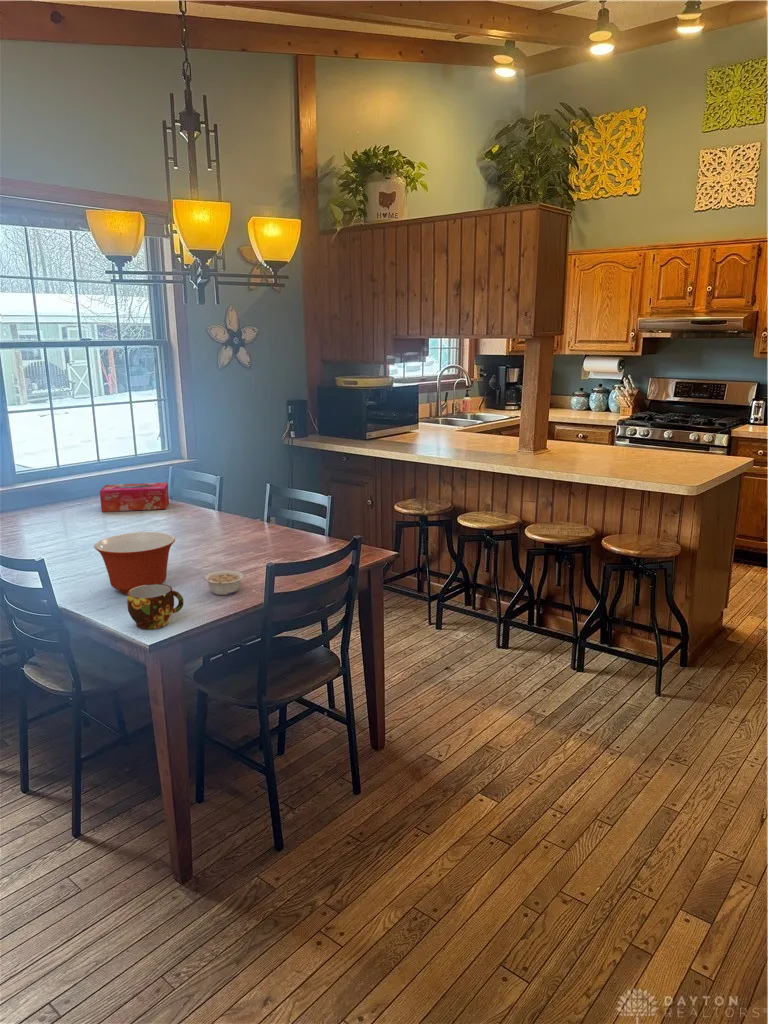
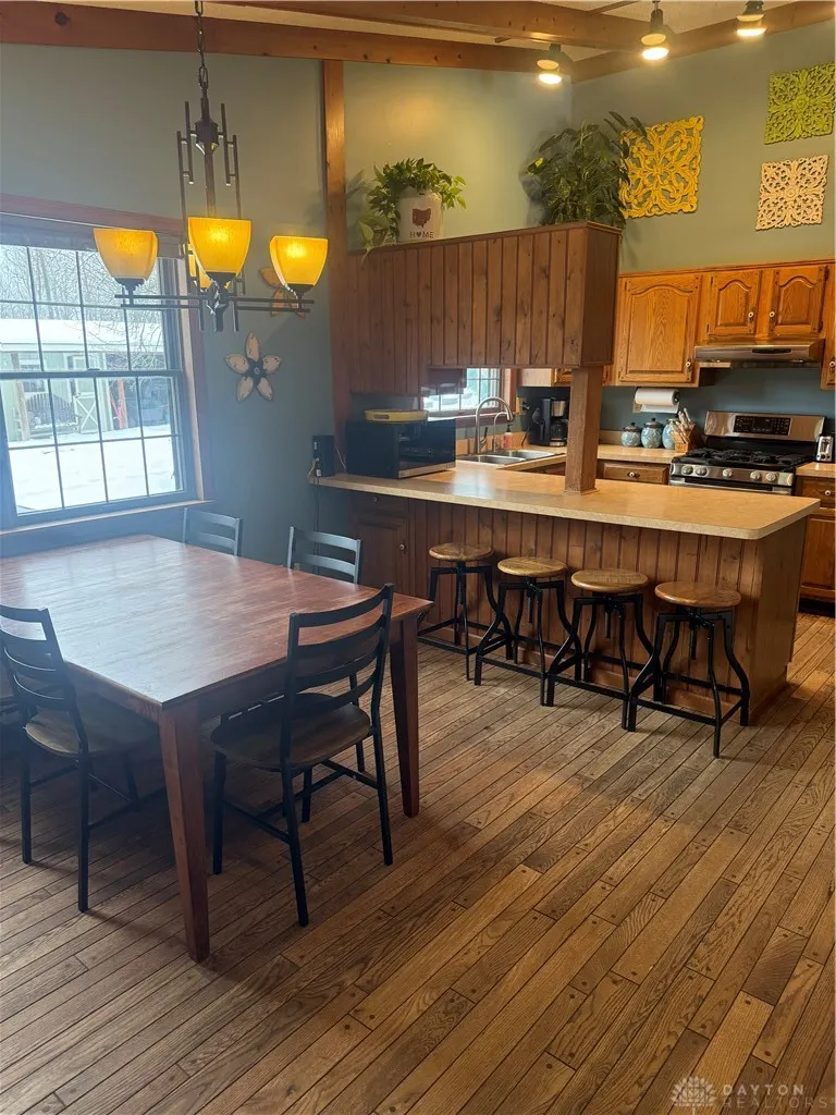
- tissue box (135, 496)
- legume (224, 582)
- cup (154, 606)
- mixing bowl (137, 564)
